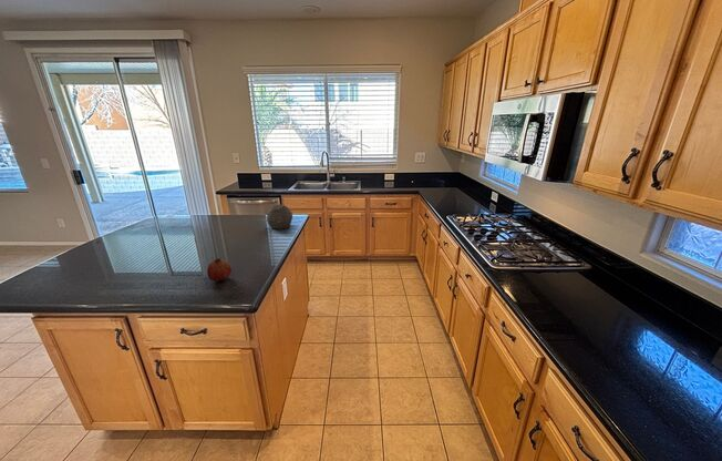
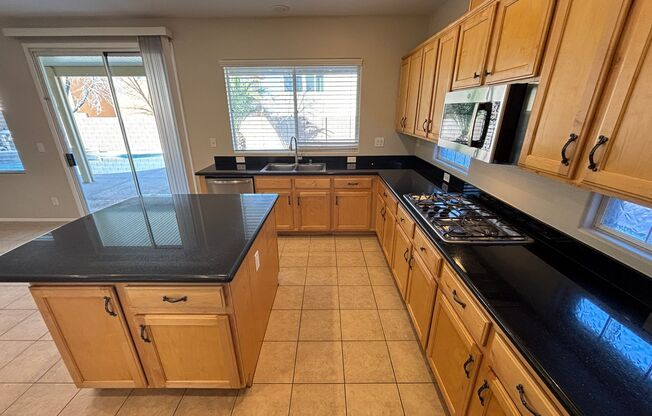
- bowl (279, 215)
- fruit (218, 269)
